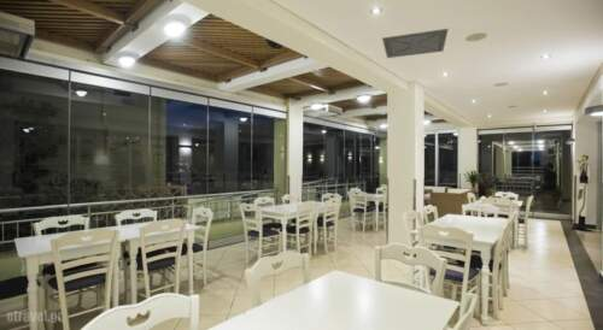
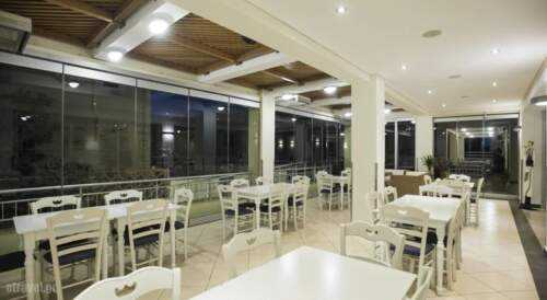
- ceiling vent (414, 45)
